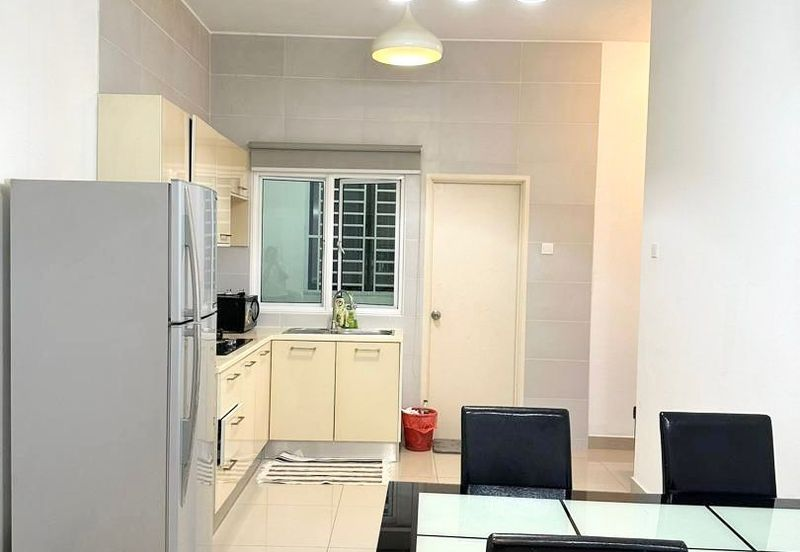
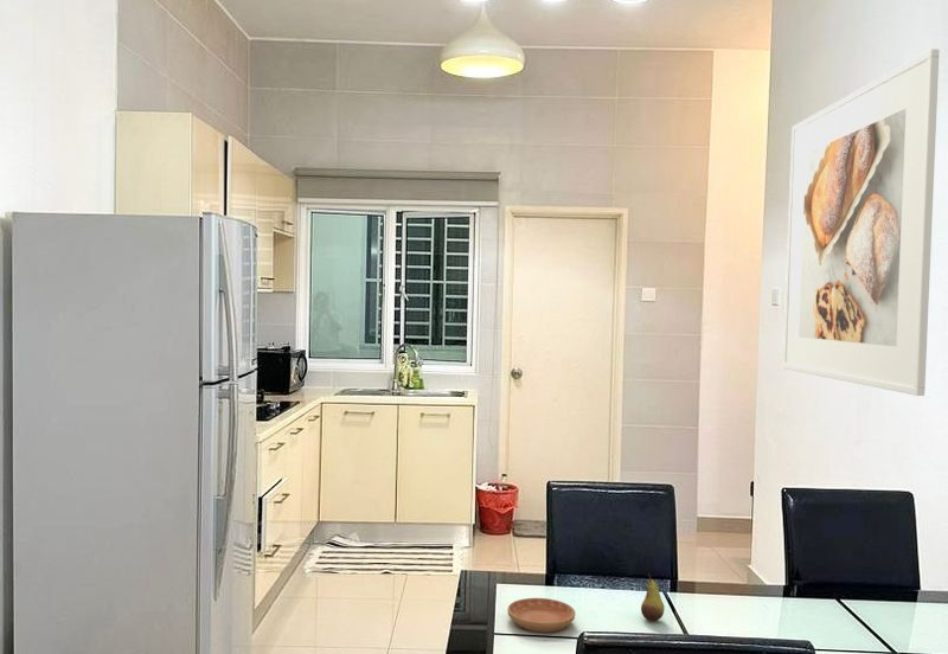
+ saucer (540, 615)
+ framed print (846, 237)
+ fruit (653, 595)
